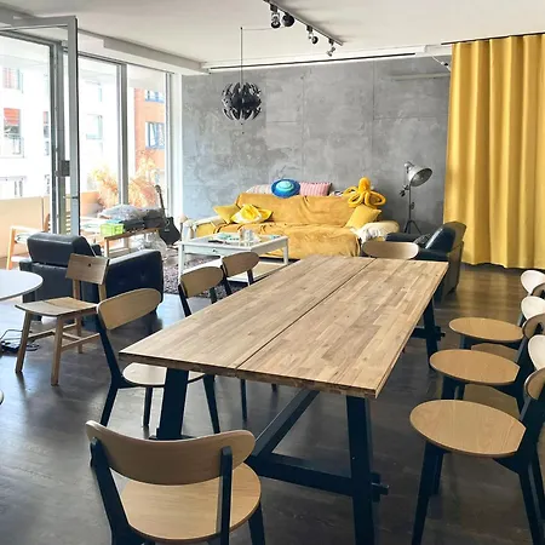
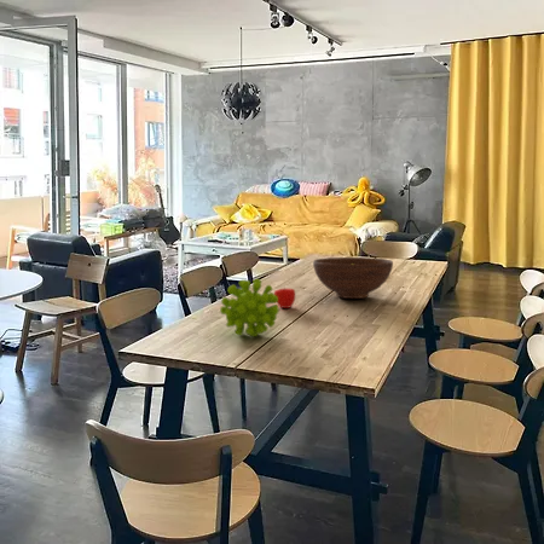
+ fruit bowl (352, 278)
+ apple (284, 297)
+ plant (249, 307)
